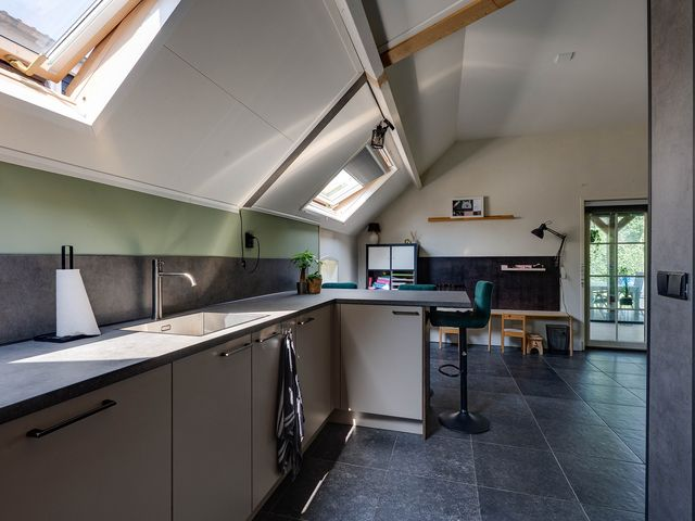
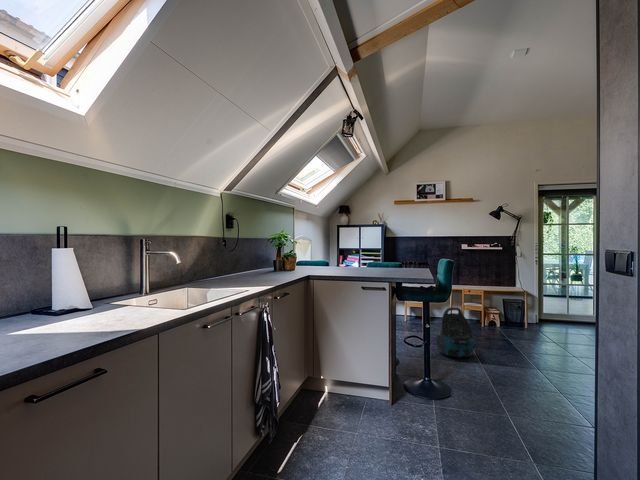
+ vacuum cleaner (455, 331)
